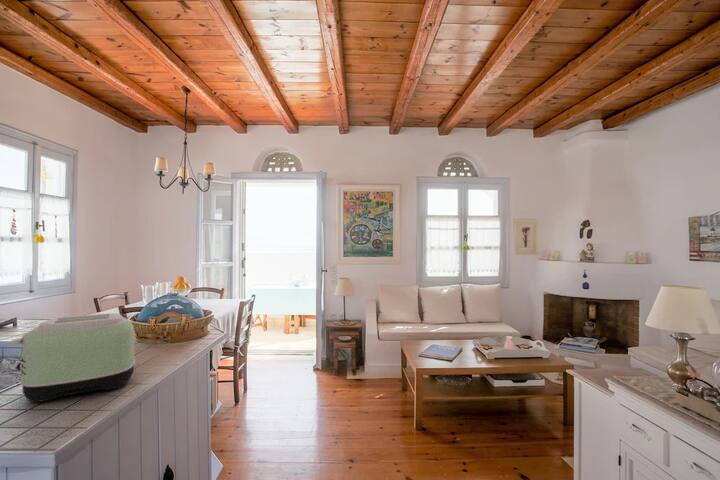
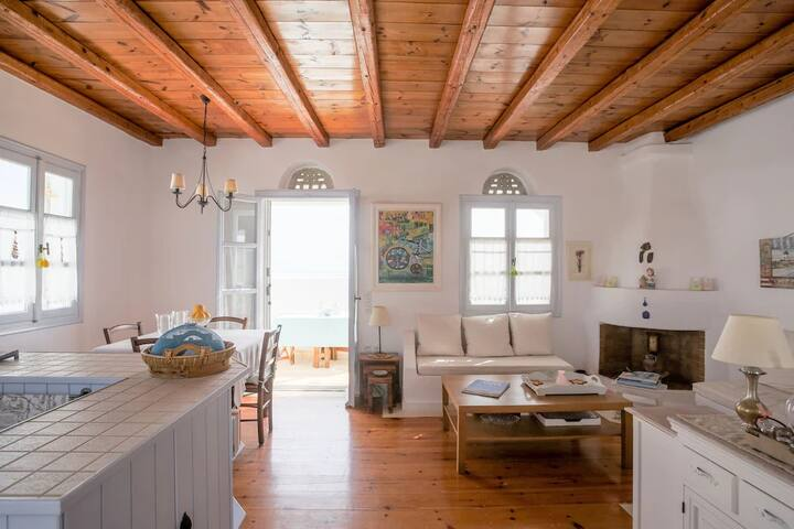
- toaster (77, 353)
